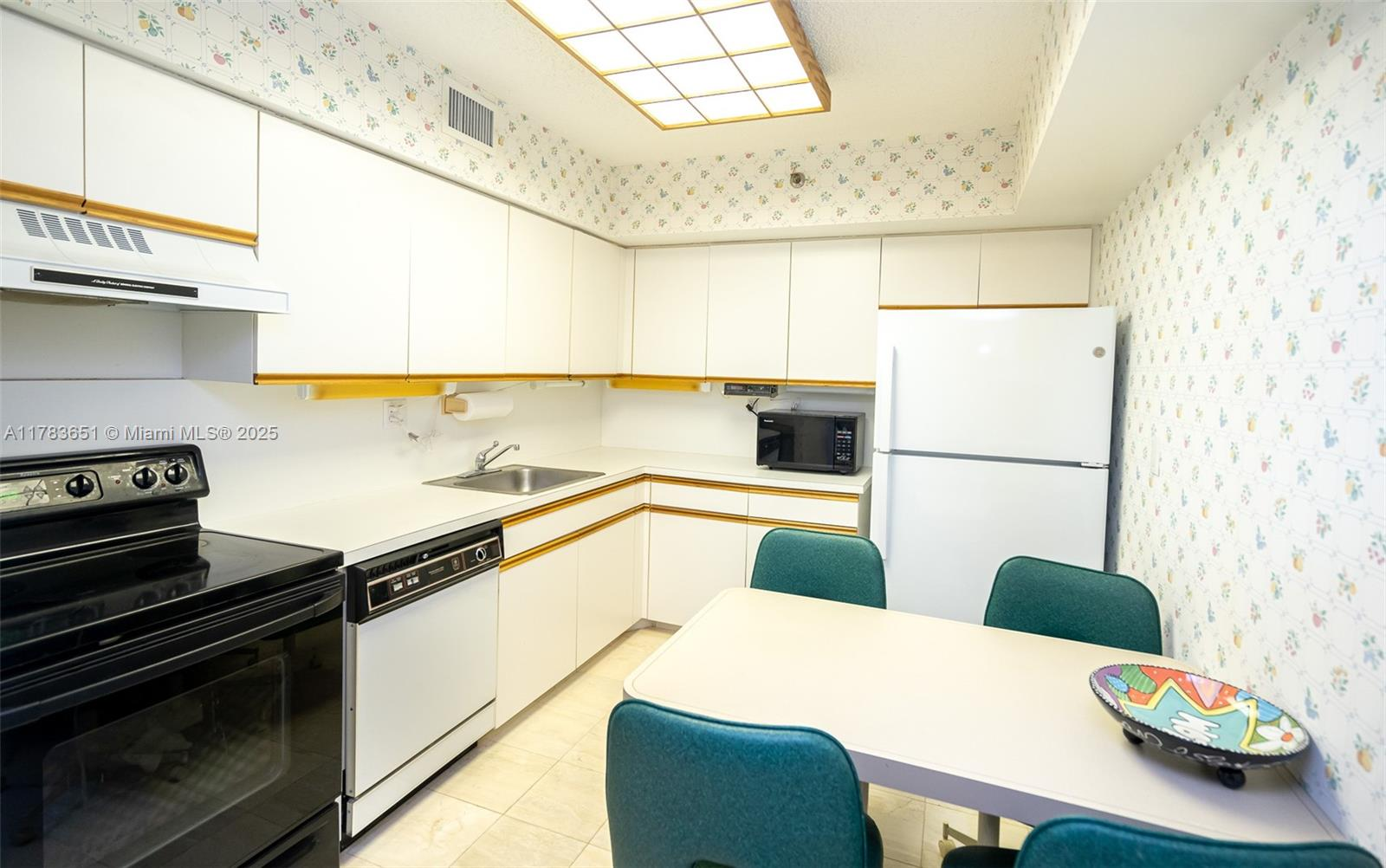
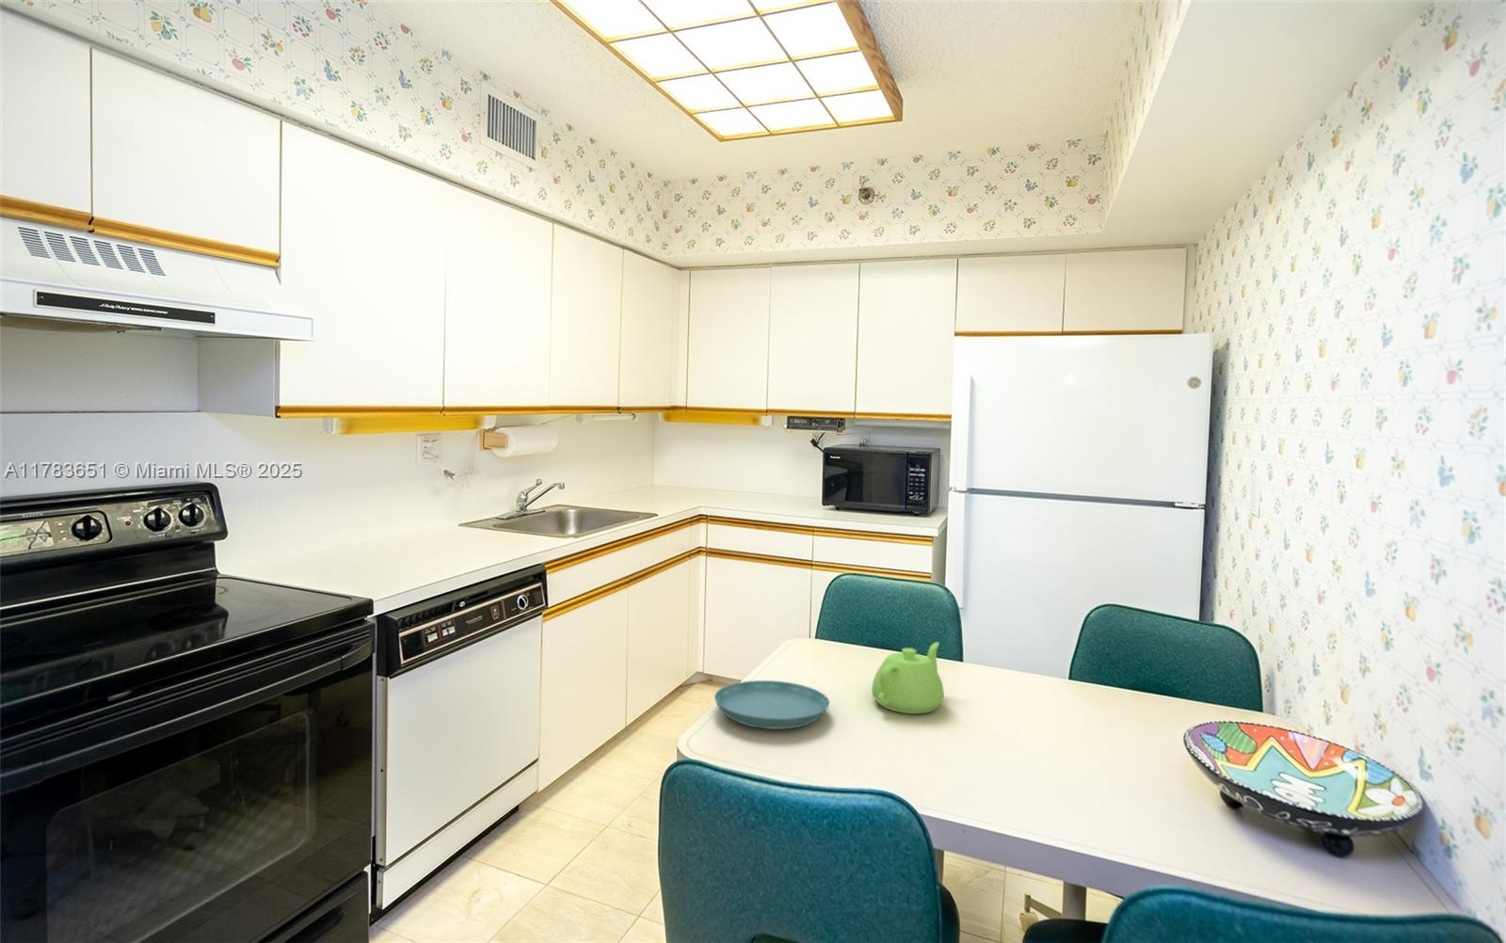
+ saucer (770, 705)
+ teapot (911, 675)
